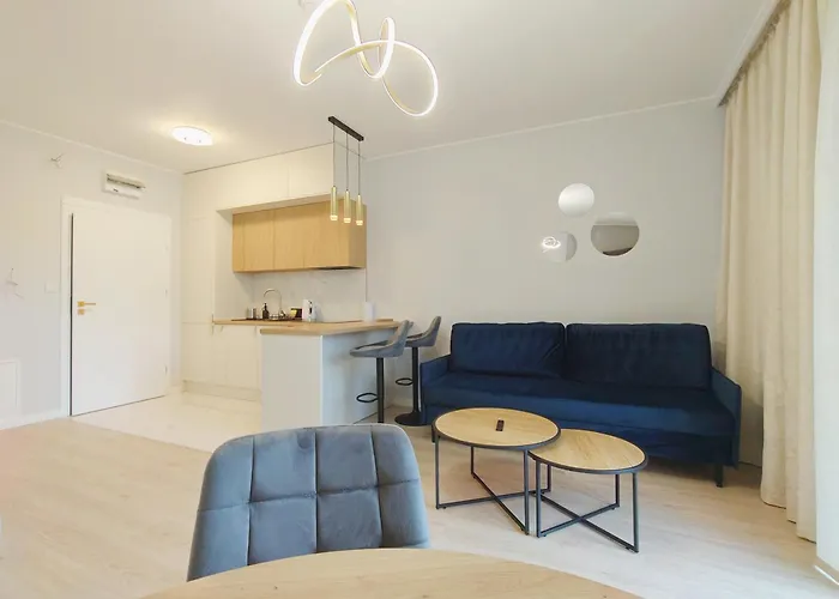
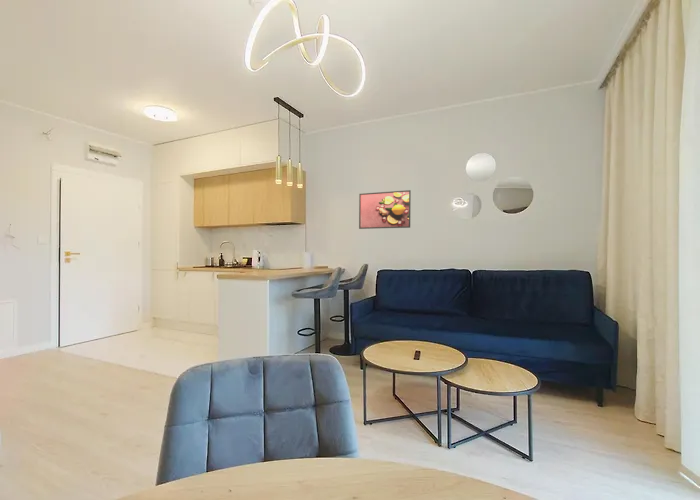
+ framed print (383, 210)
